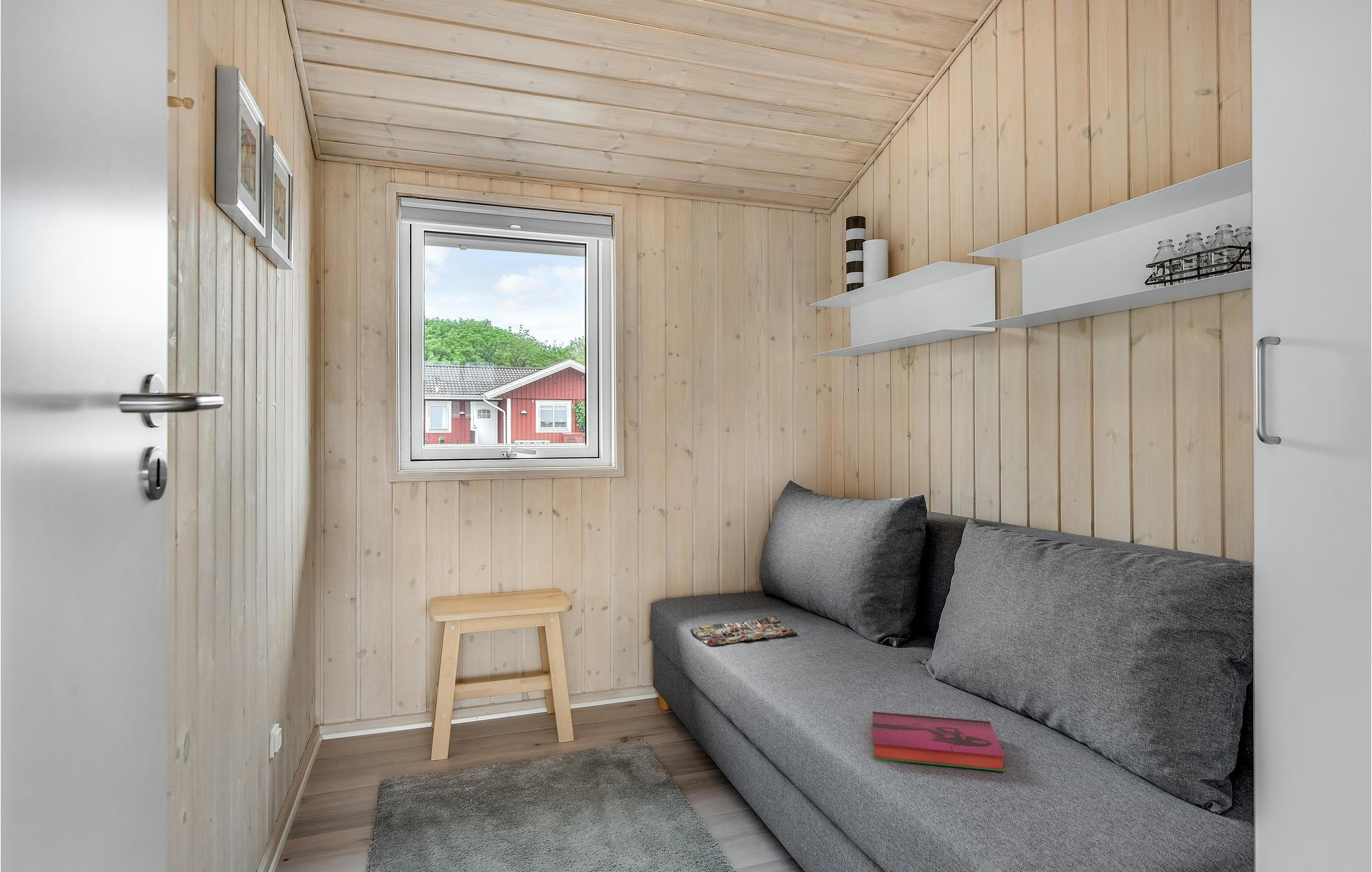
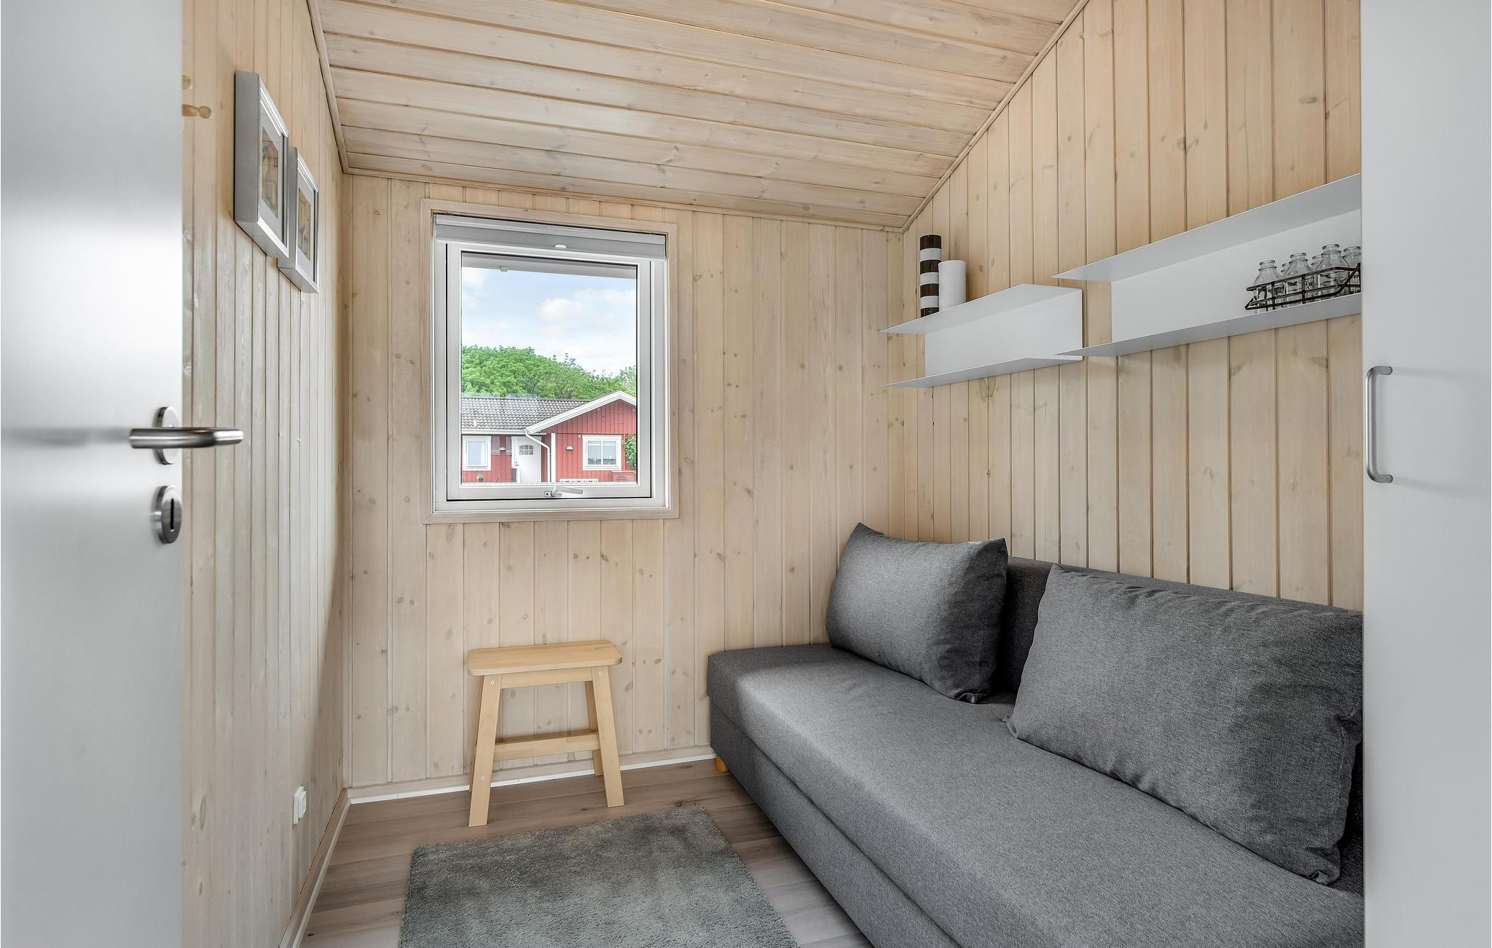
- magazine (744, 630)
- hardback book (933, 739)
